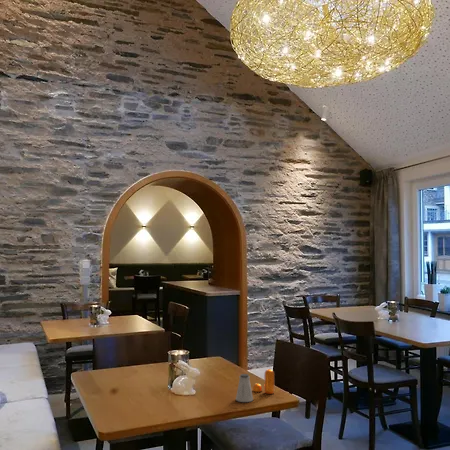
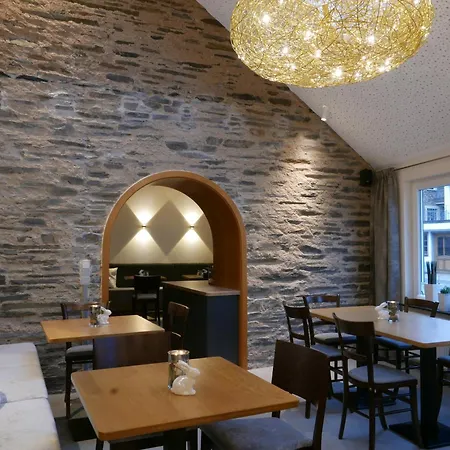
- pepper shaker (265, 379)
- saltshaker (244, 387)
